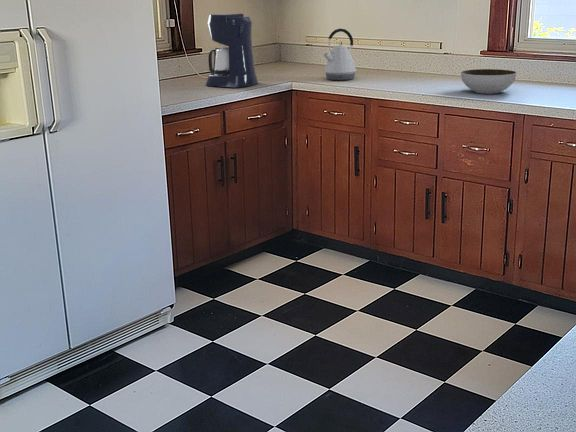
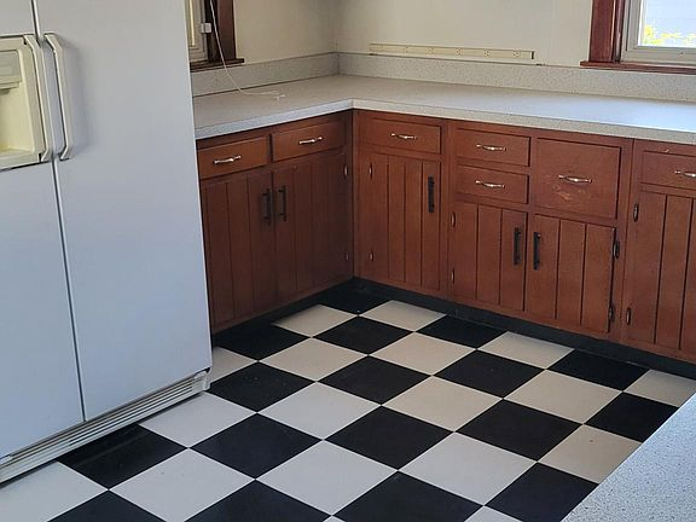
- kettle (339, 54)
- soup bowl (488, 82)
- coffee maker (229, 49)
